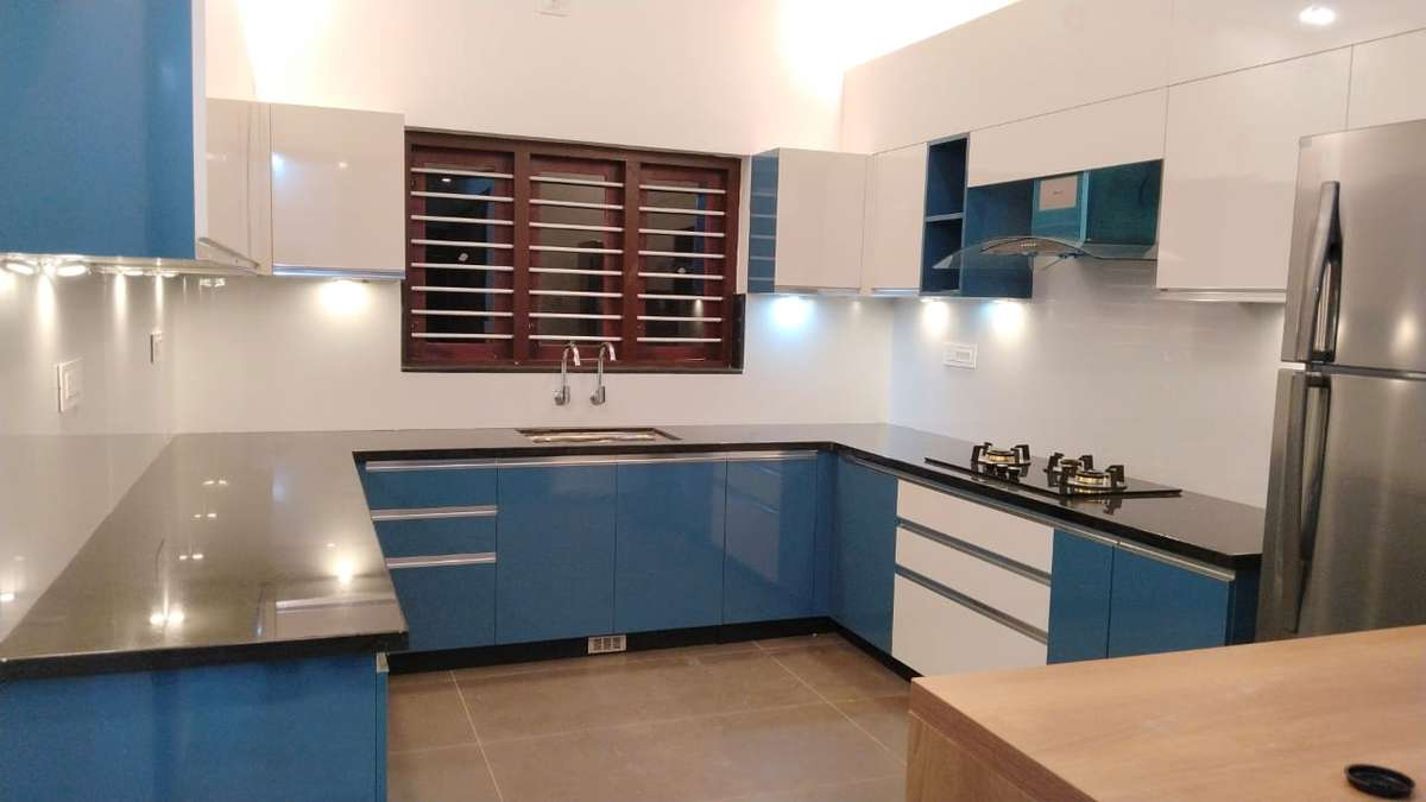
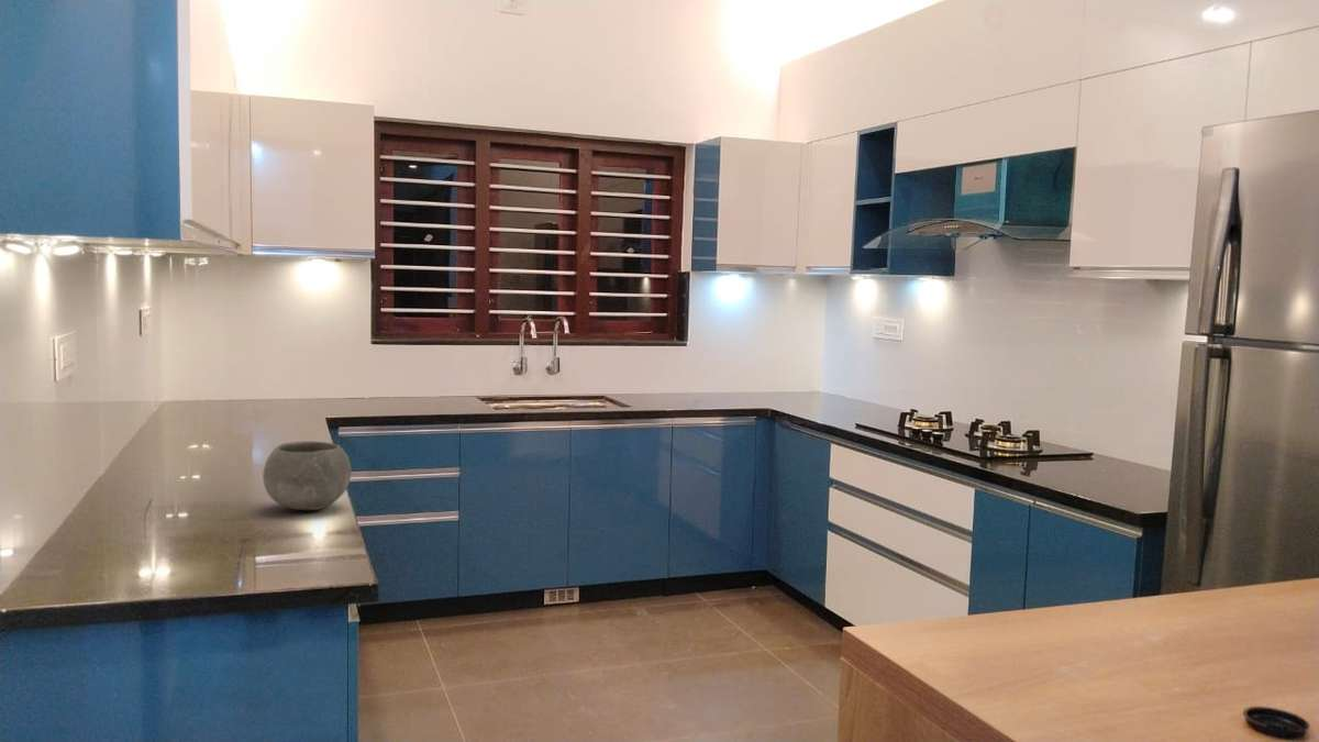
+ bowl (307, 476)
